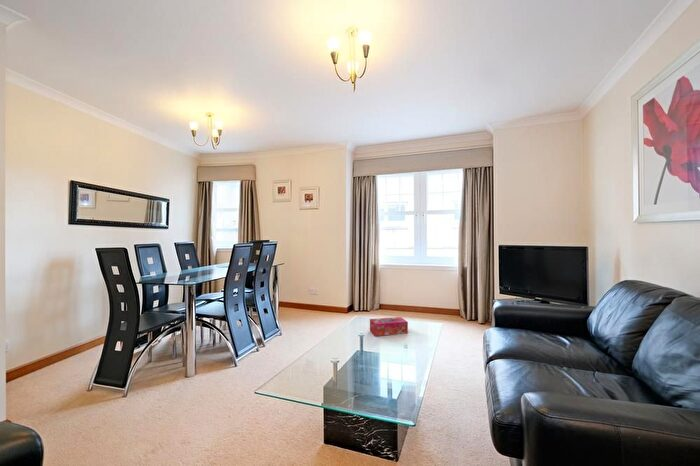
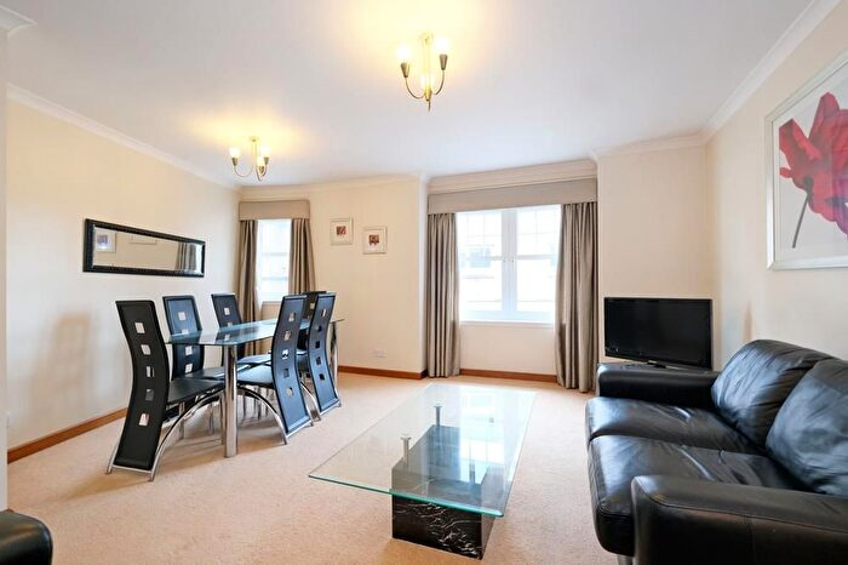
- tissue box (388, 326)
